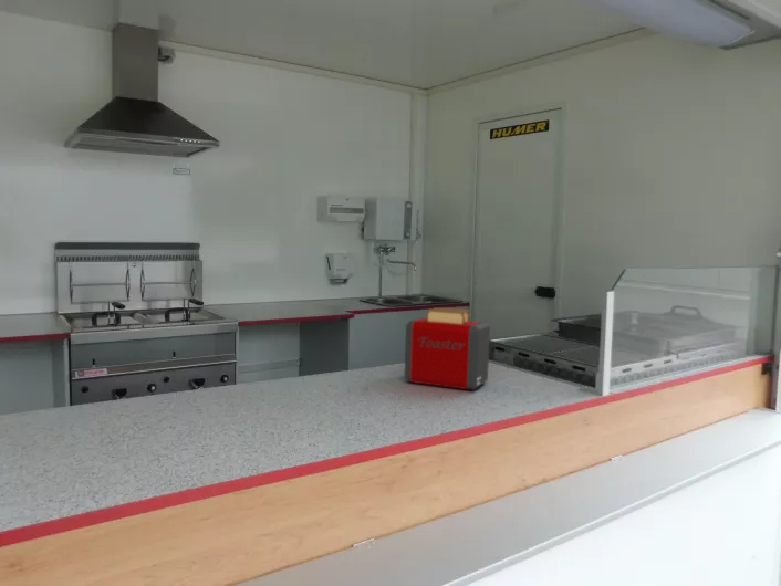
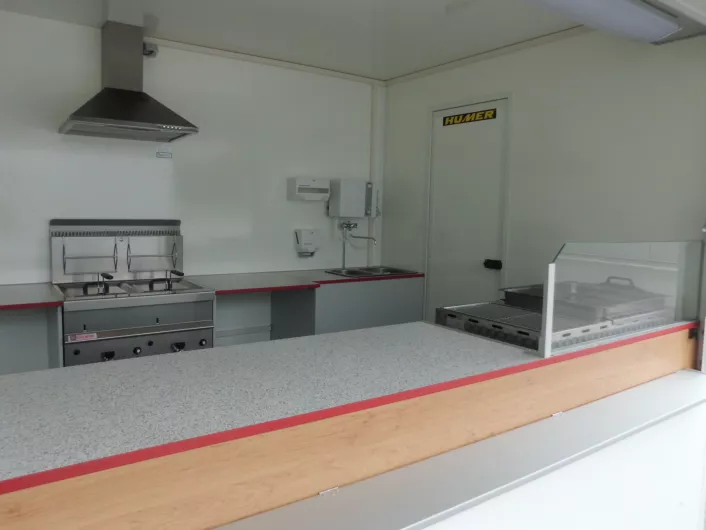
- toaster (446, 346)
